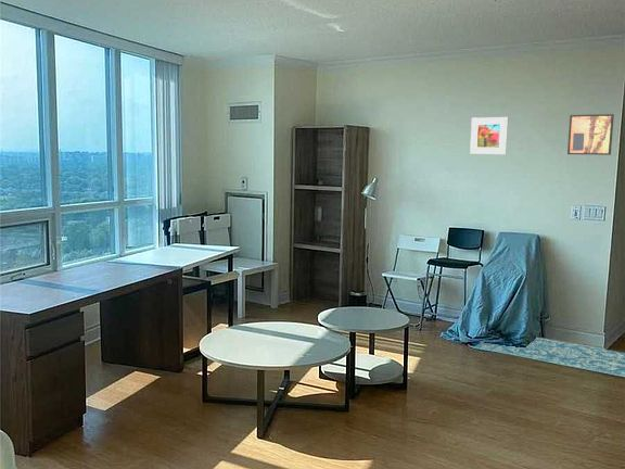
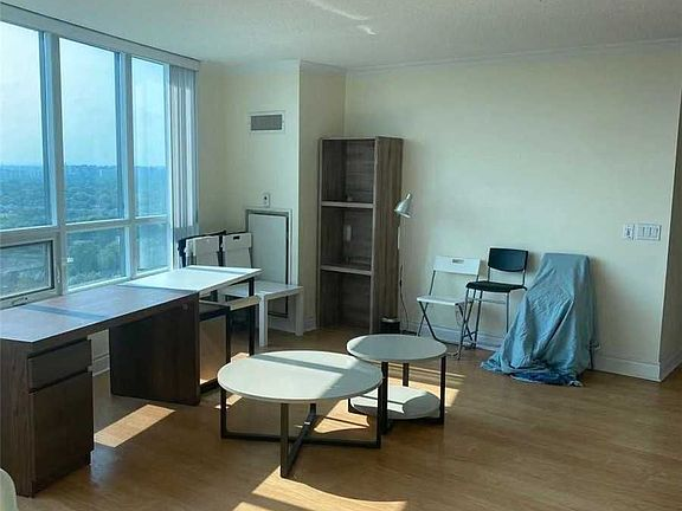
- wall art (589, 135)
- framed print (488, 136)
- rug (564, 353)
